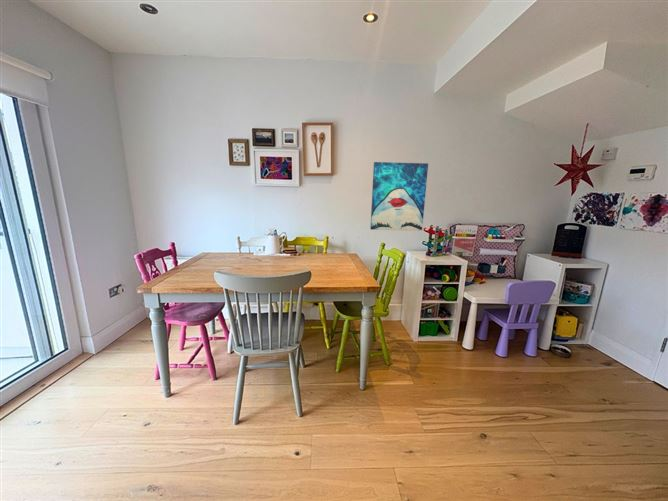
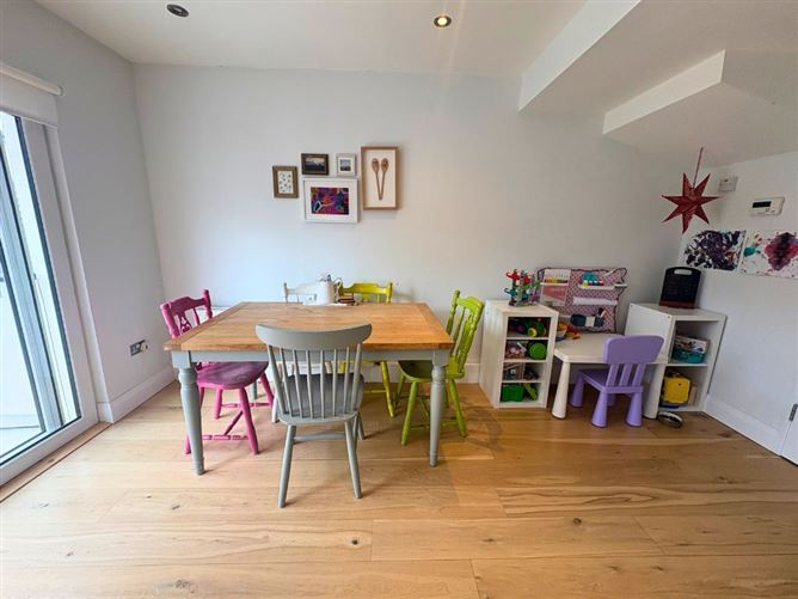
- wall art (398, 197)
